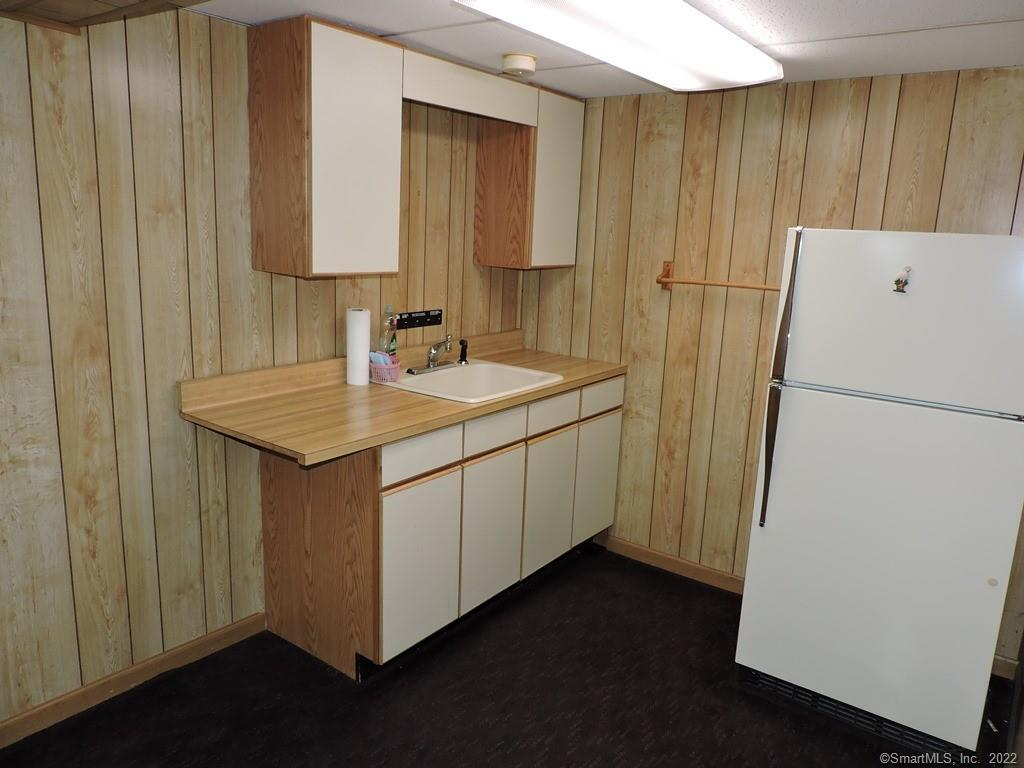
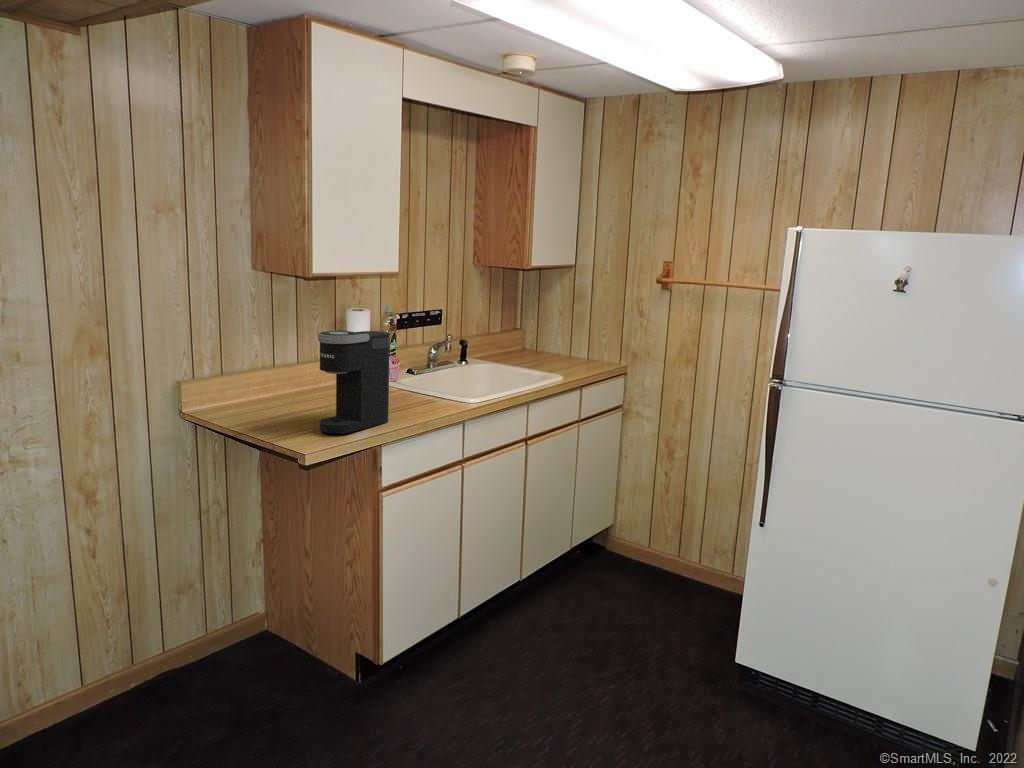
+ coffee maker (354, 379)
